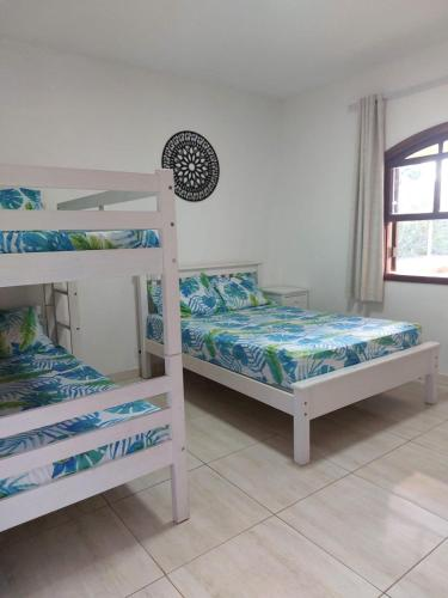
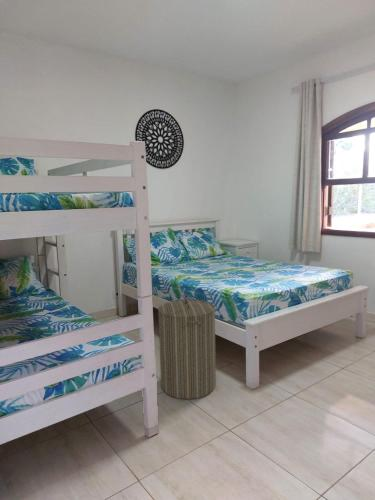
+ laundry hamper (187, 340)
